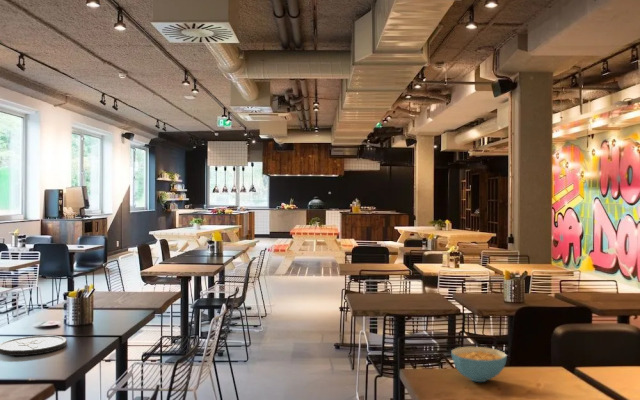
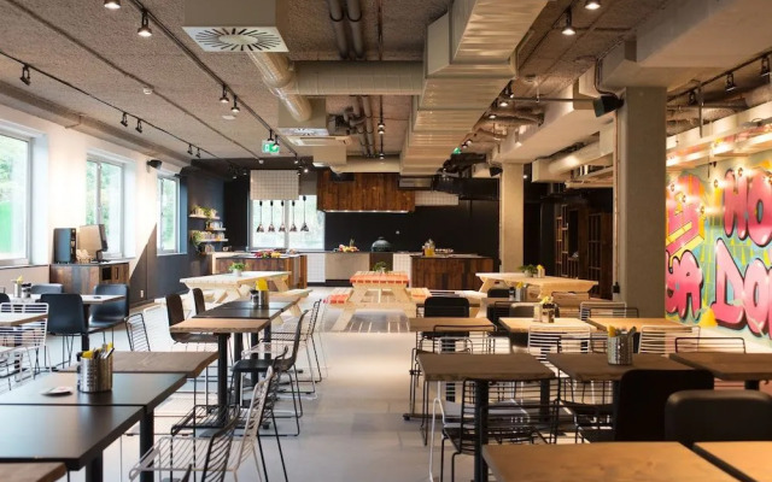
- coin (32, 345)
- cereal bowl (478, 366)
